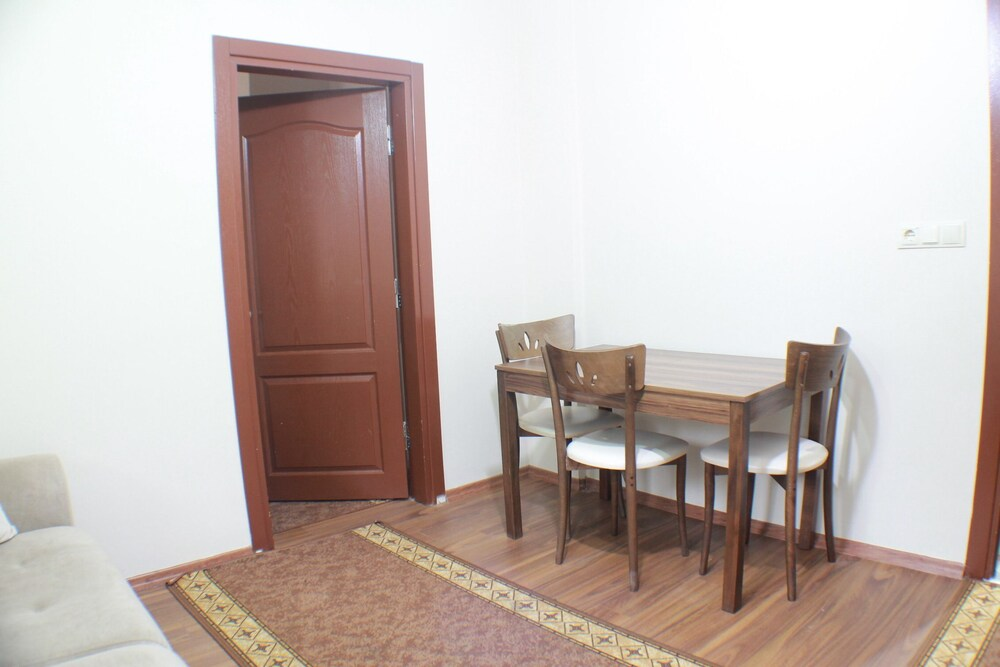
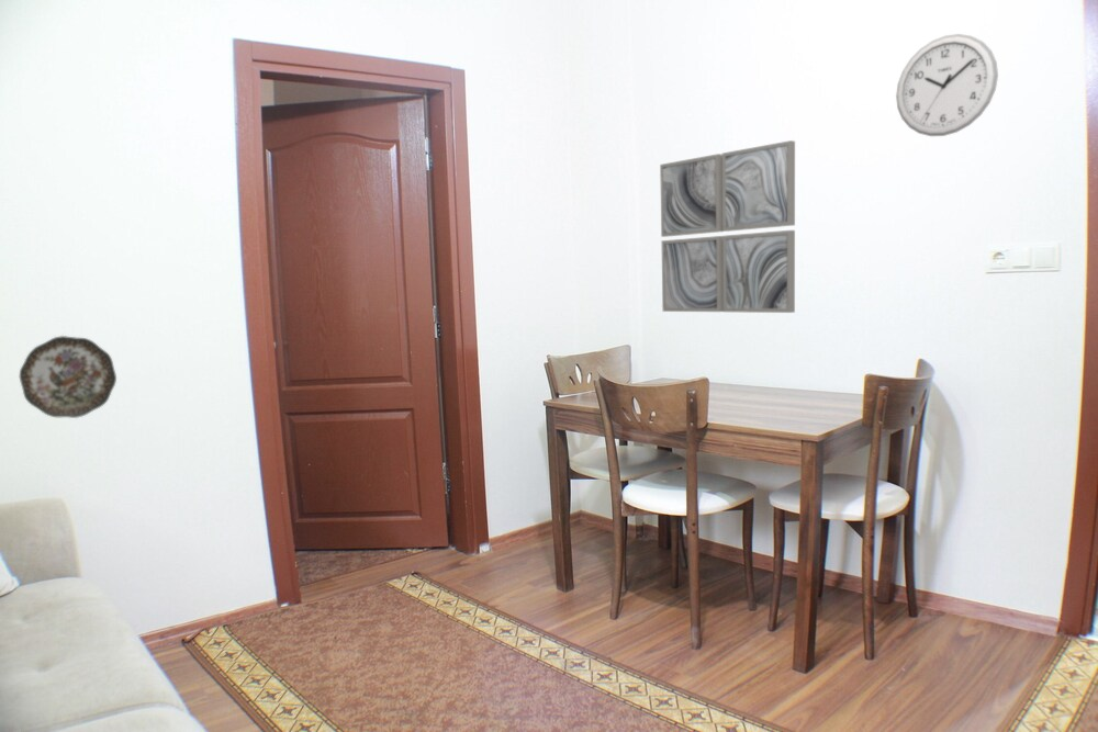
+ wall clock (943, 86)
+ wall art (722, 230)
+ decorative plate (68, 376)
